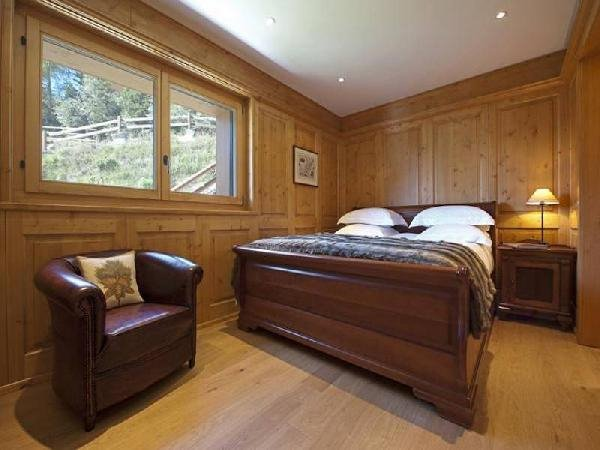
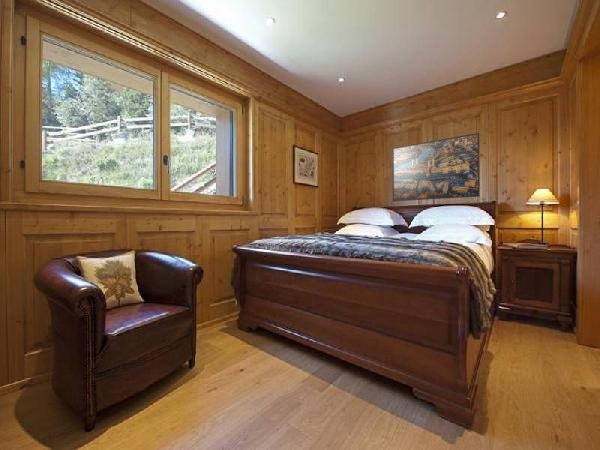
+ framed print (432, 170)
